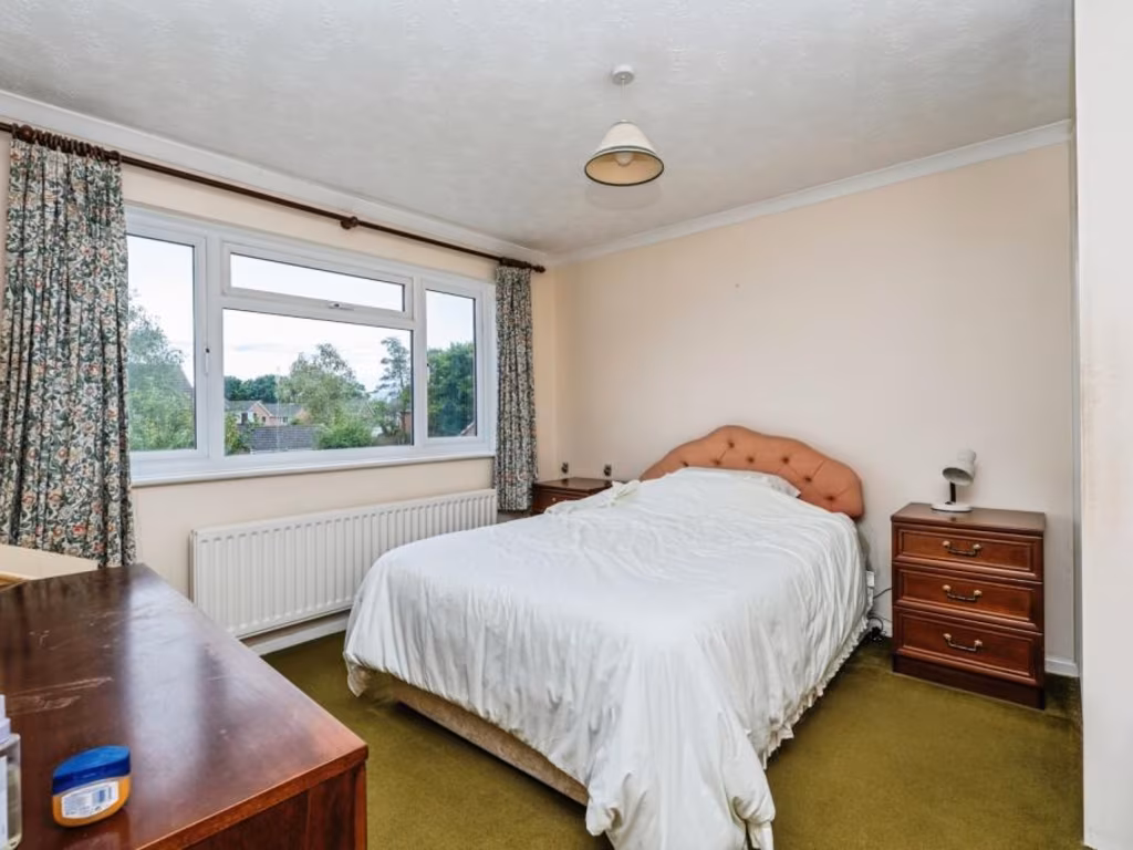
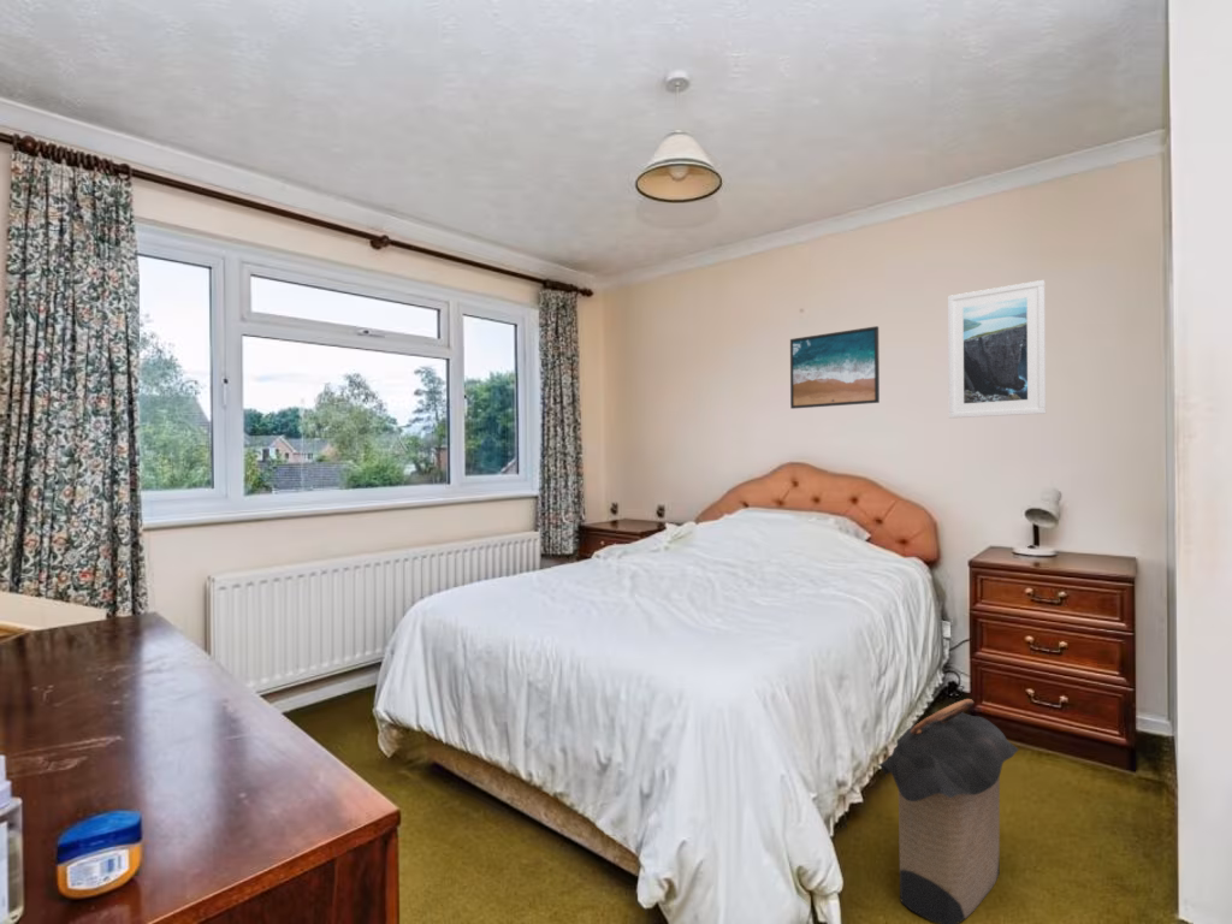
+ laundry hamper (947, 783)
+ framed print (994, 351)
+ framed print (833, 369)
